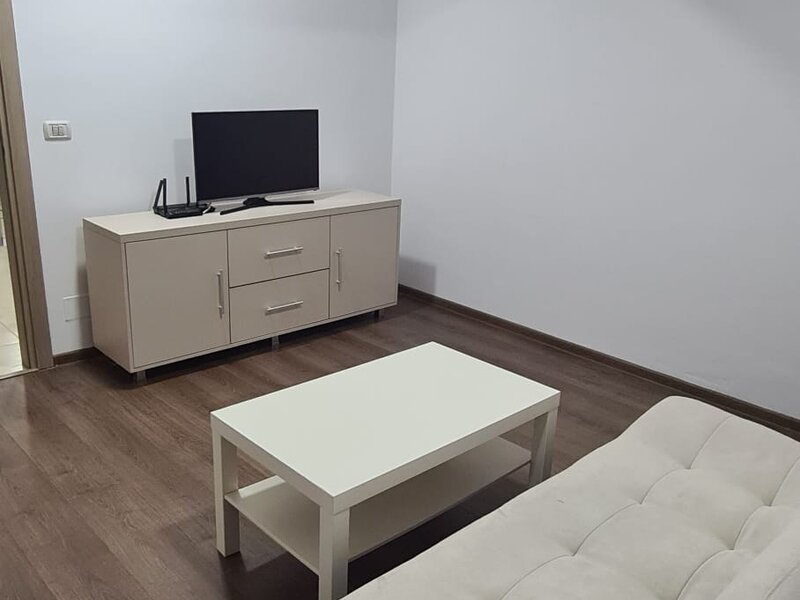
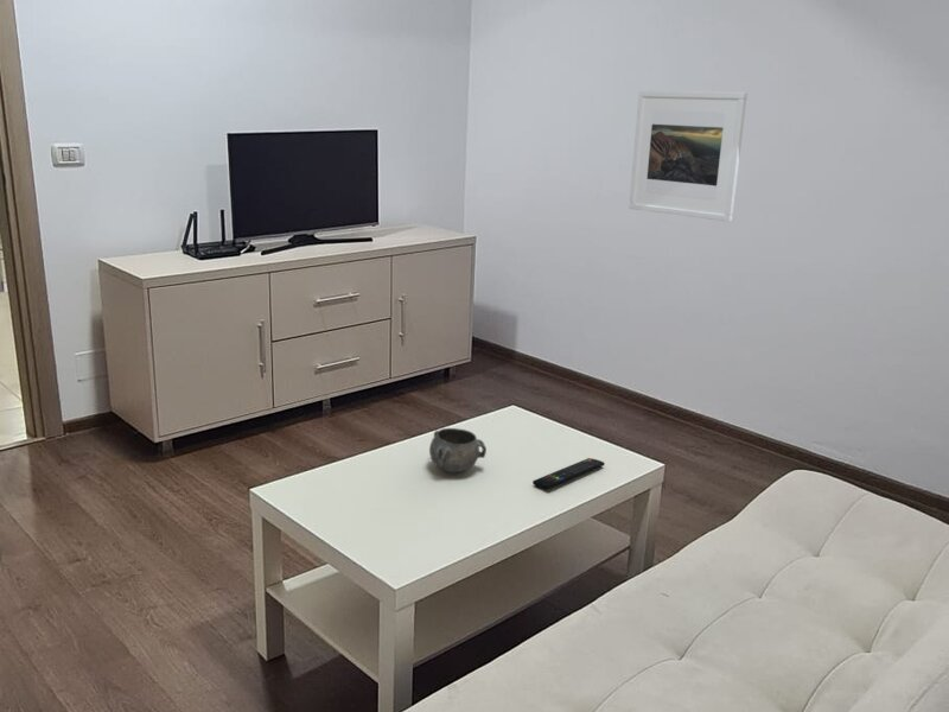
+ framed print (683, 154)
+ decorative bowl (451, 451)
+ remote control (569, 472)
